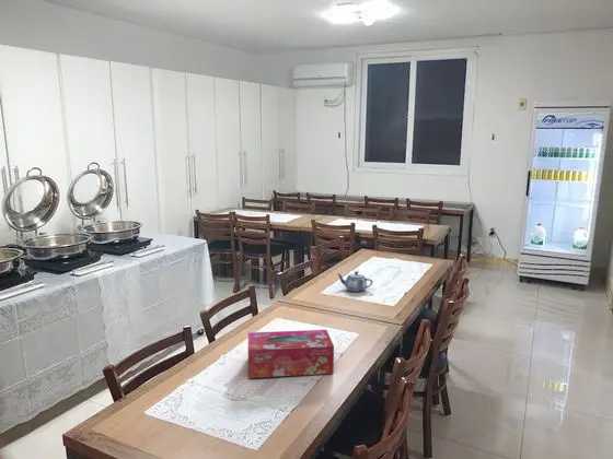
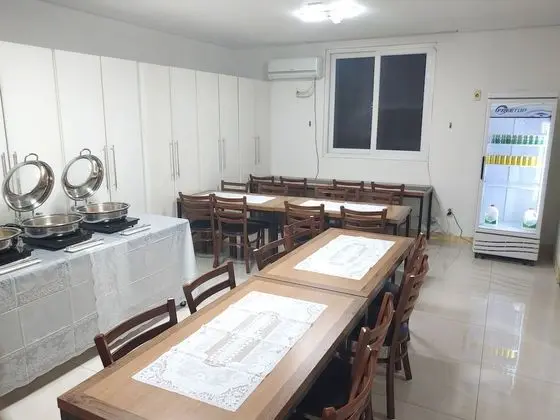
- teapot (354, 280)
- tissue box (289, 352)
